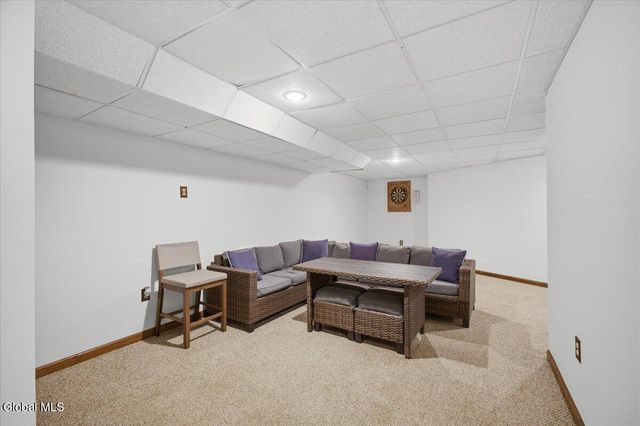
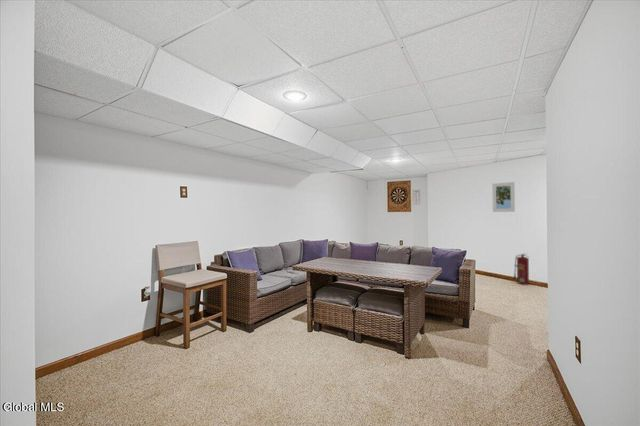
+ fire extinguisher (521, 267)
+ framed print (503, 197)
